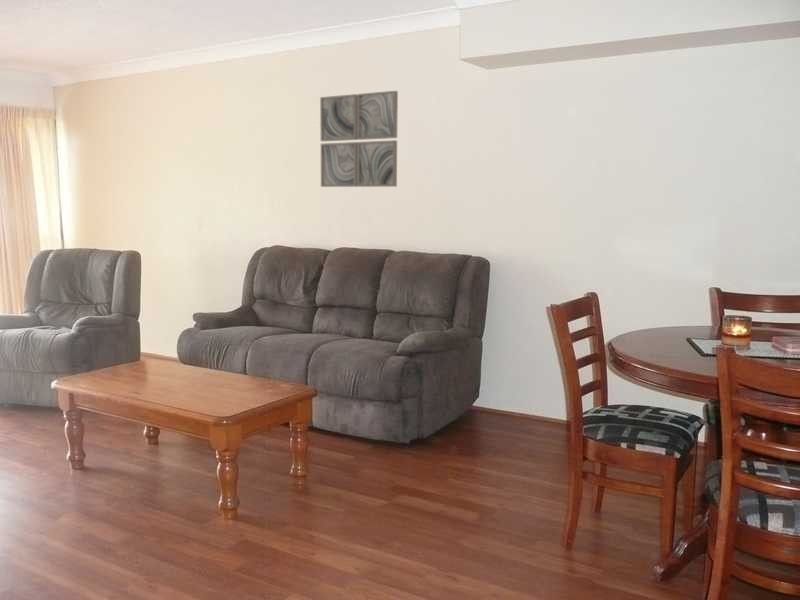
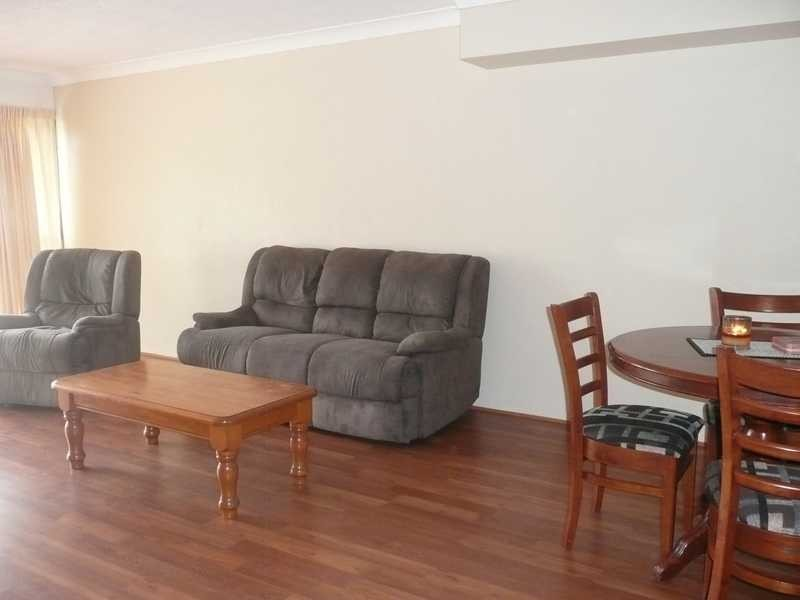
- wall art (357, 139)
